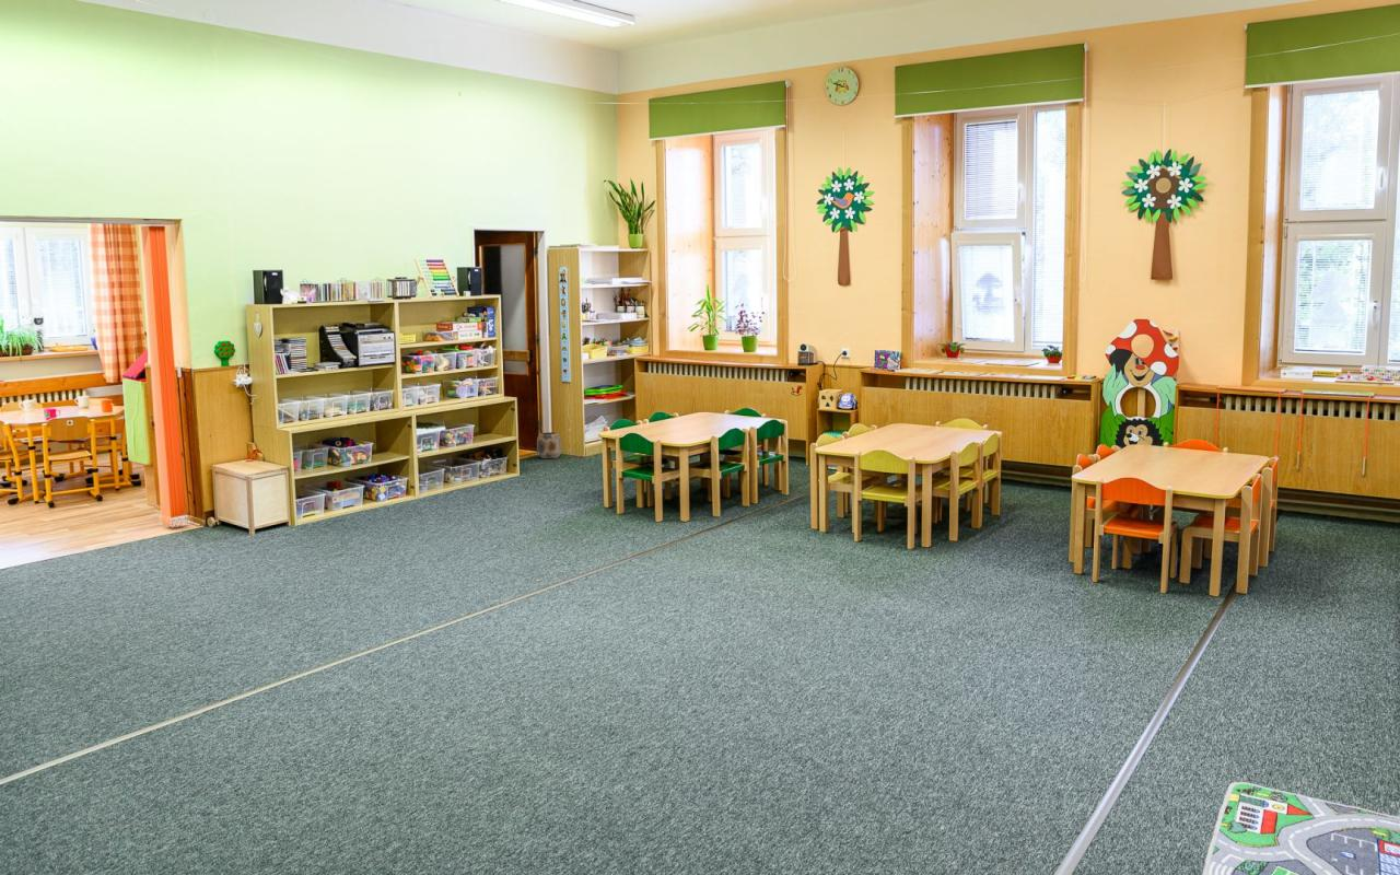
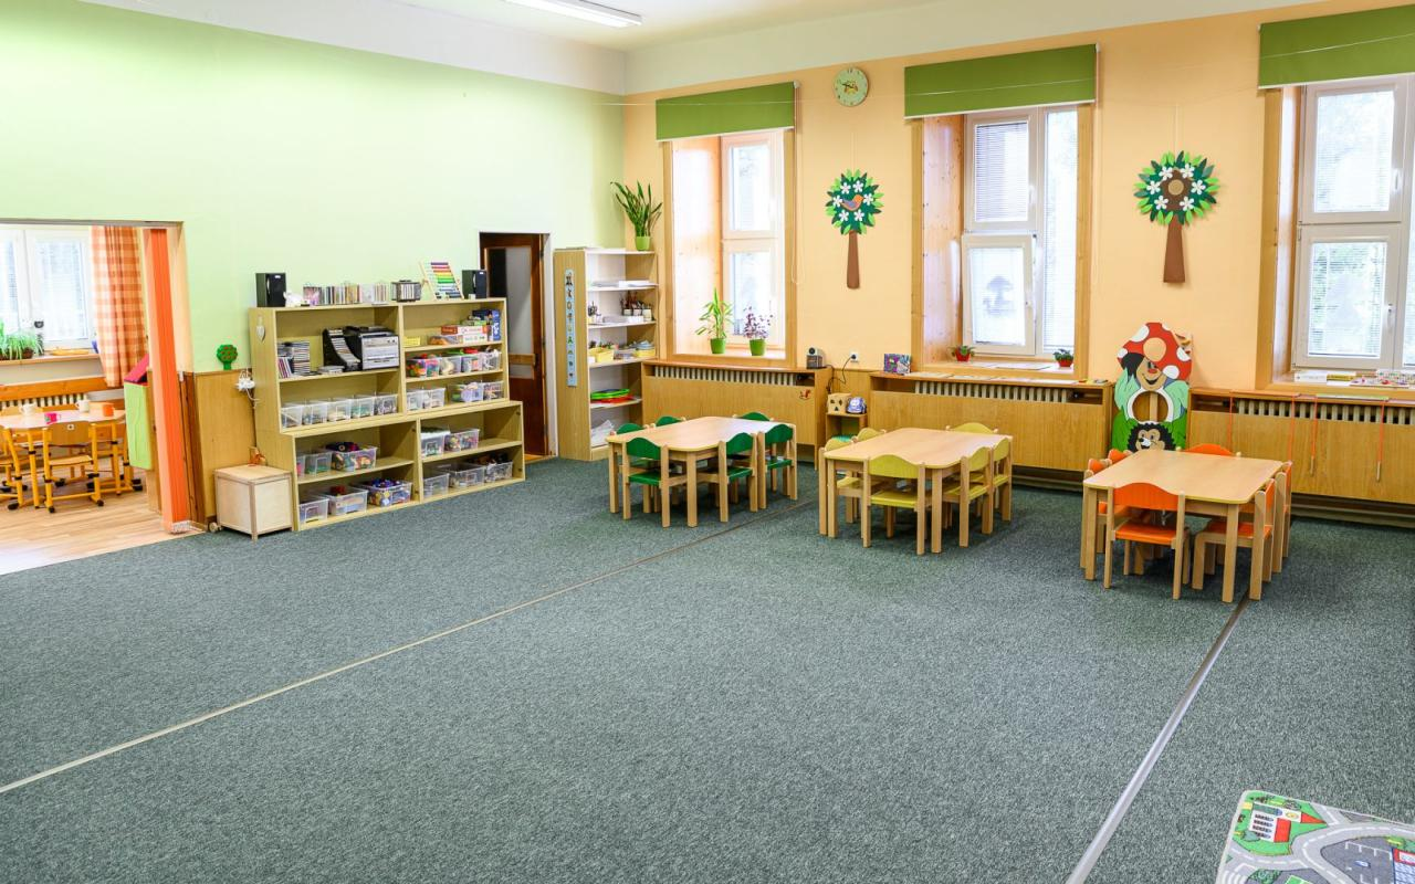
- planter (549, 445)
